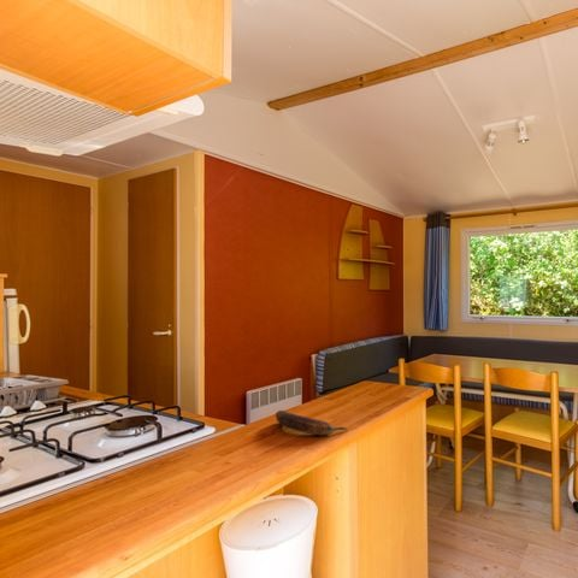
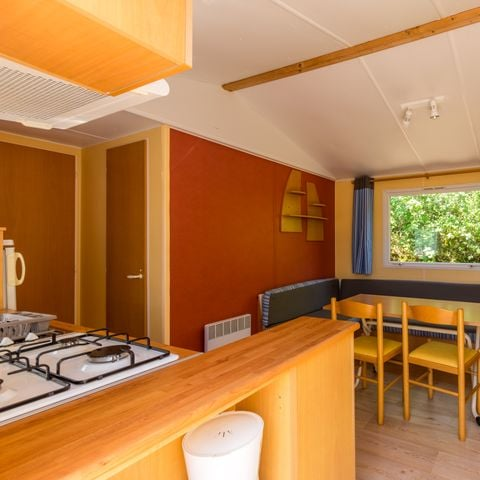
- banana (303, 420)
